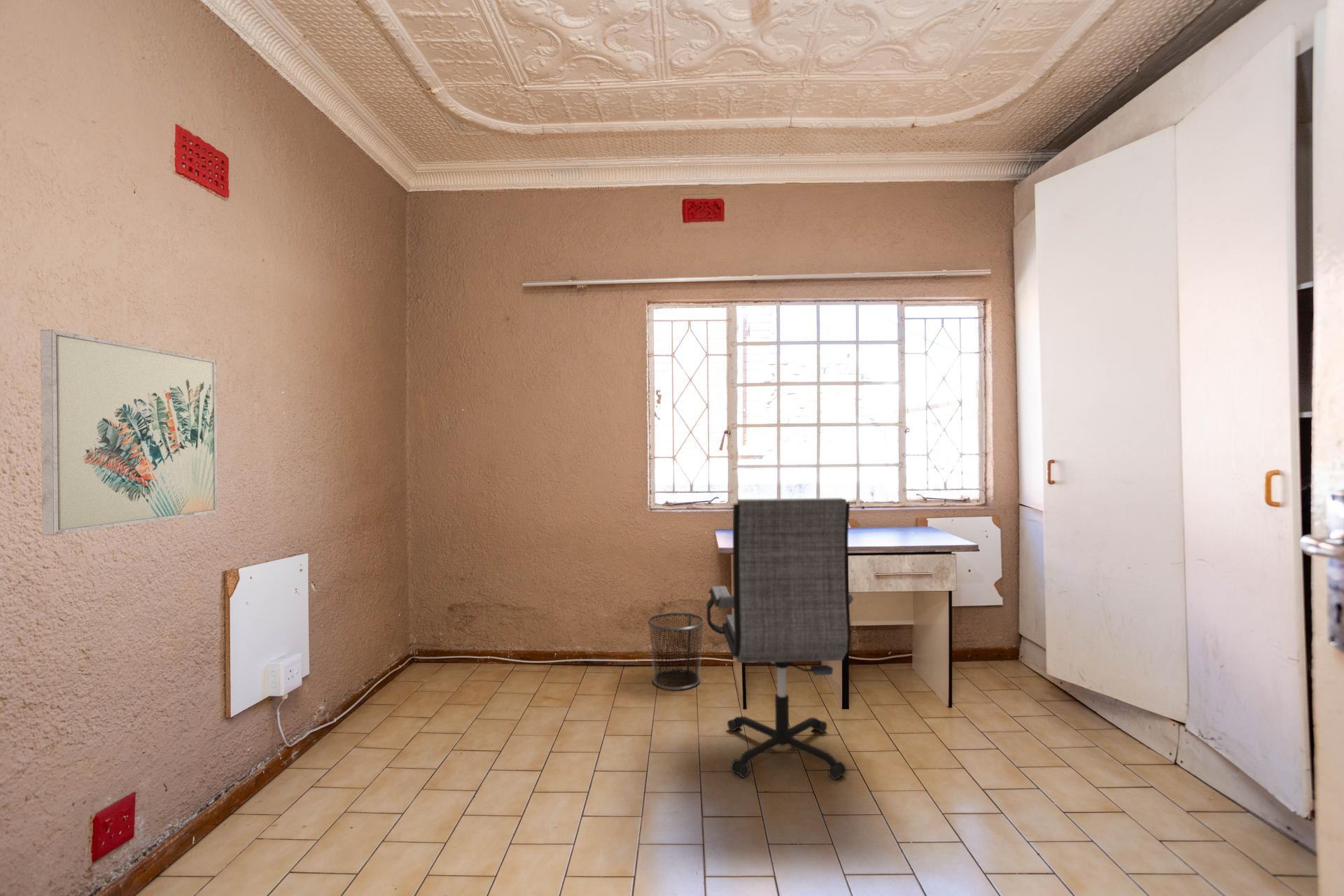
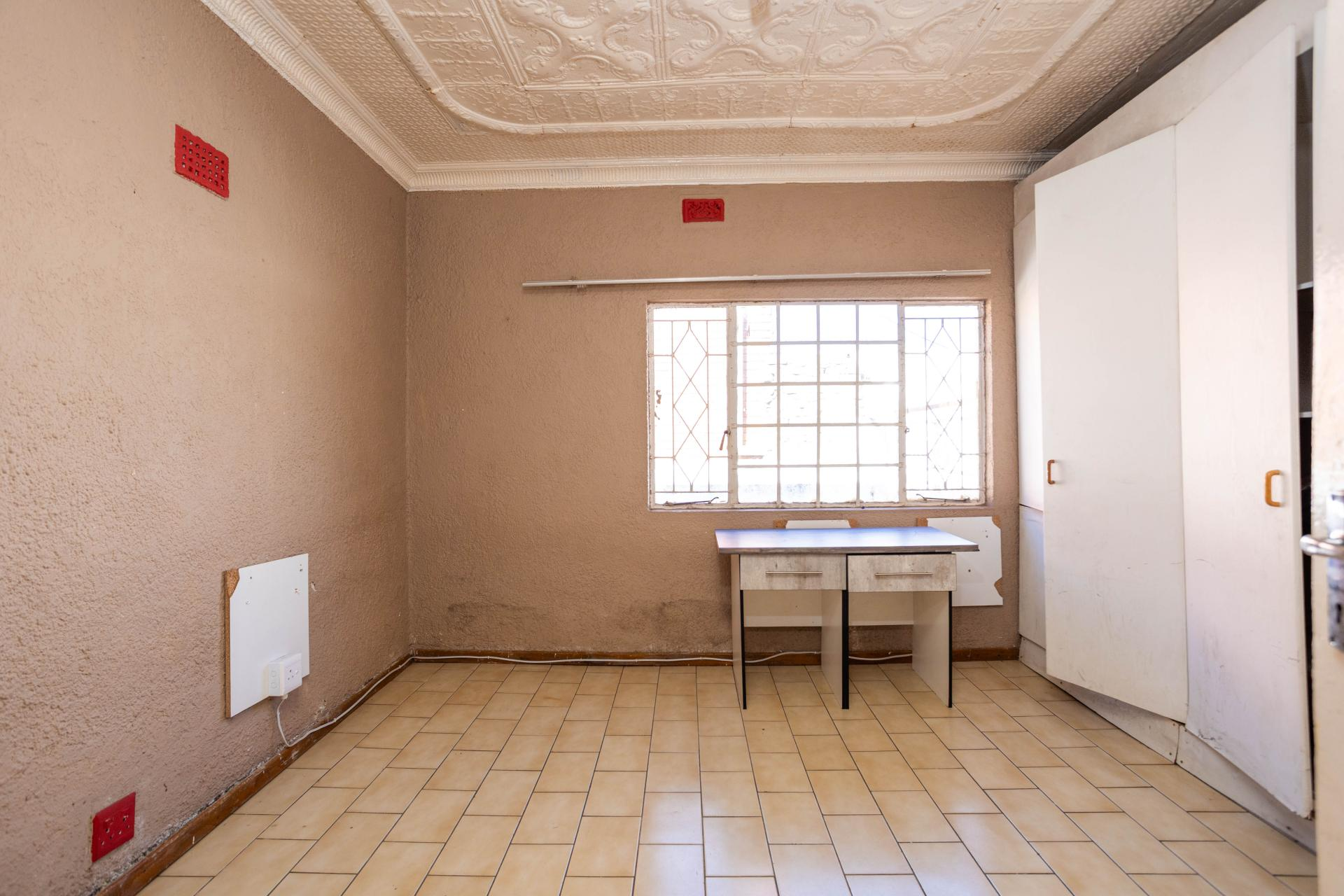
- waste bin (676, 650)
- wall art (142, 434)
- office chair (779, 621)
